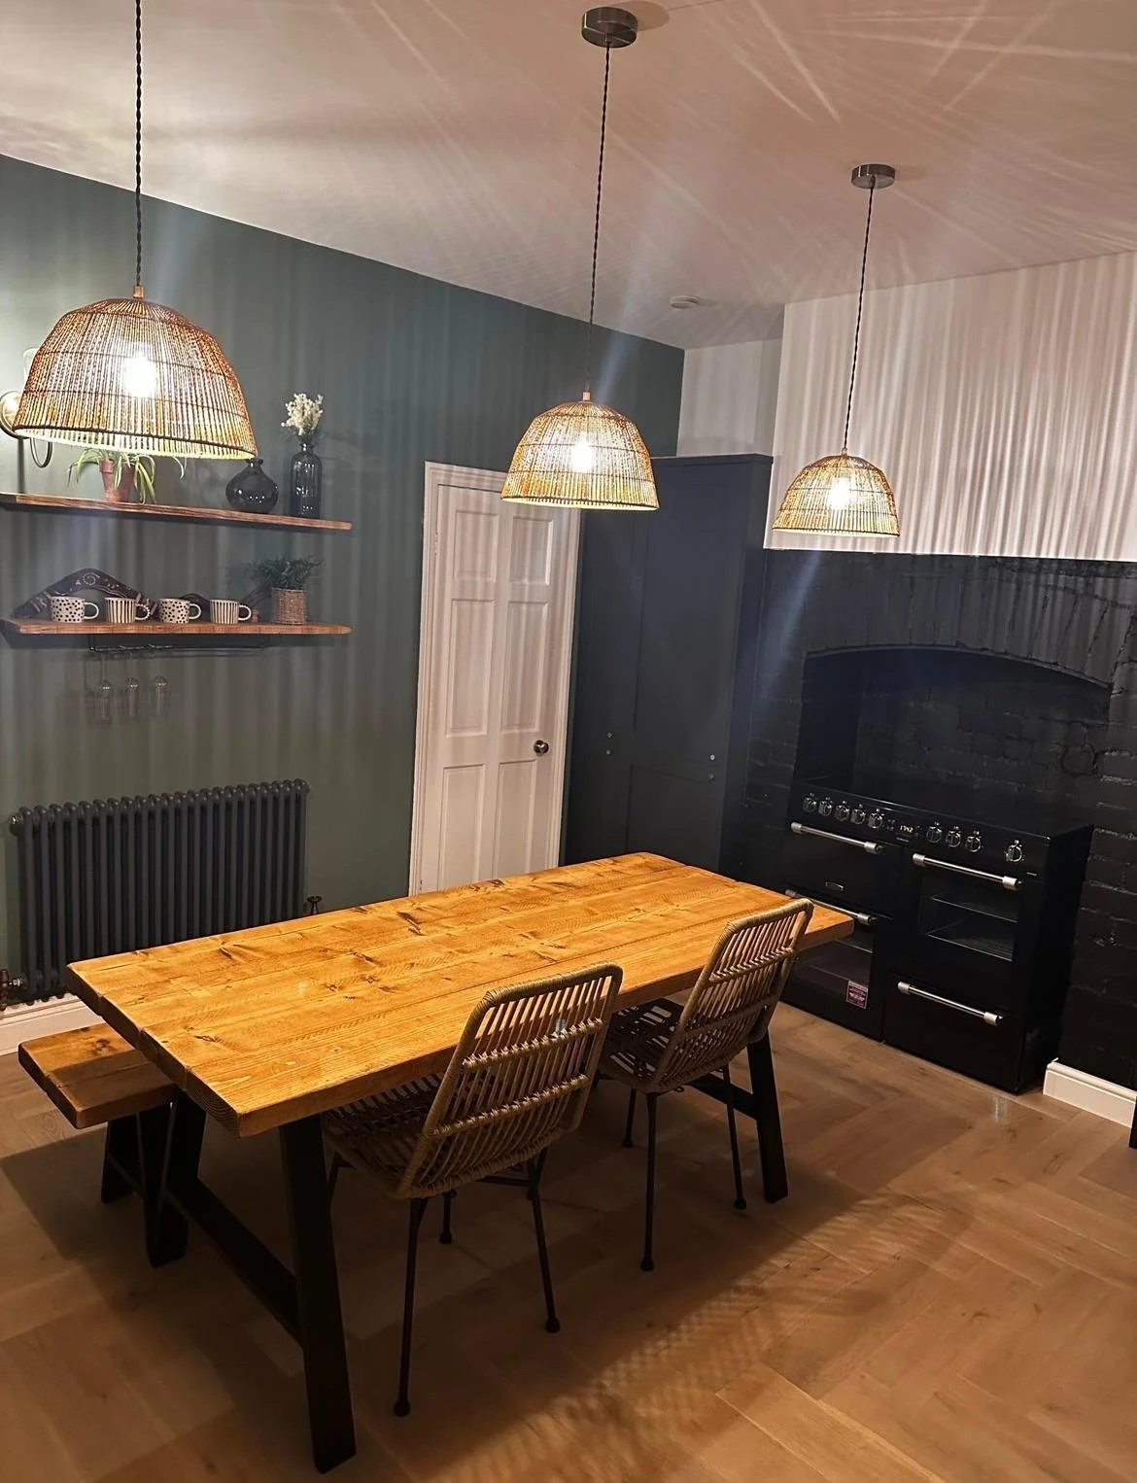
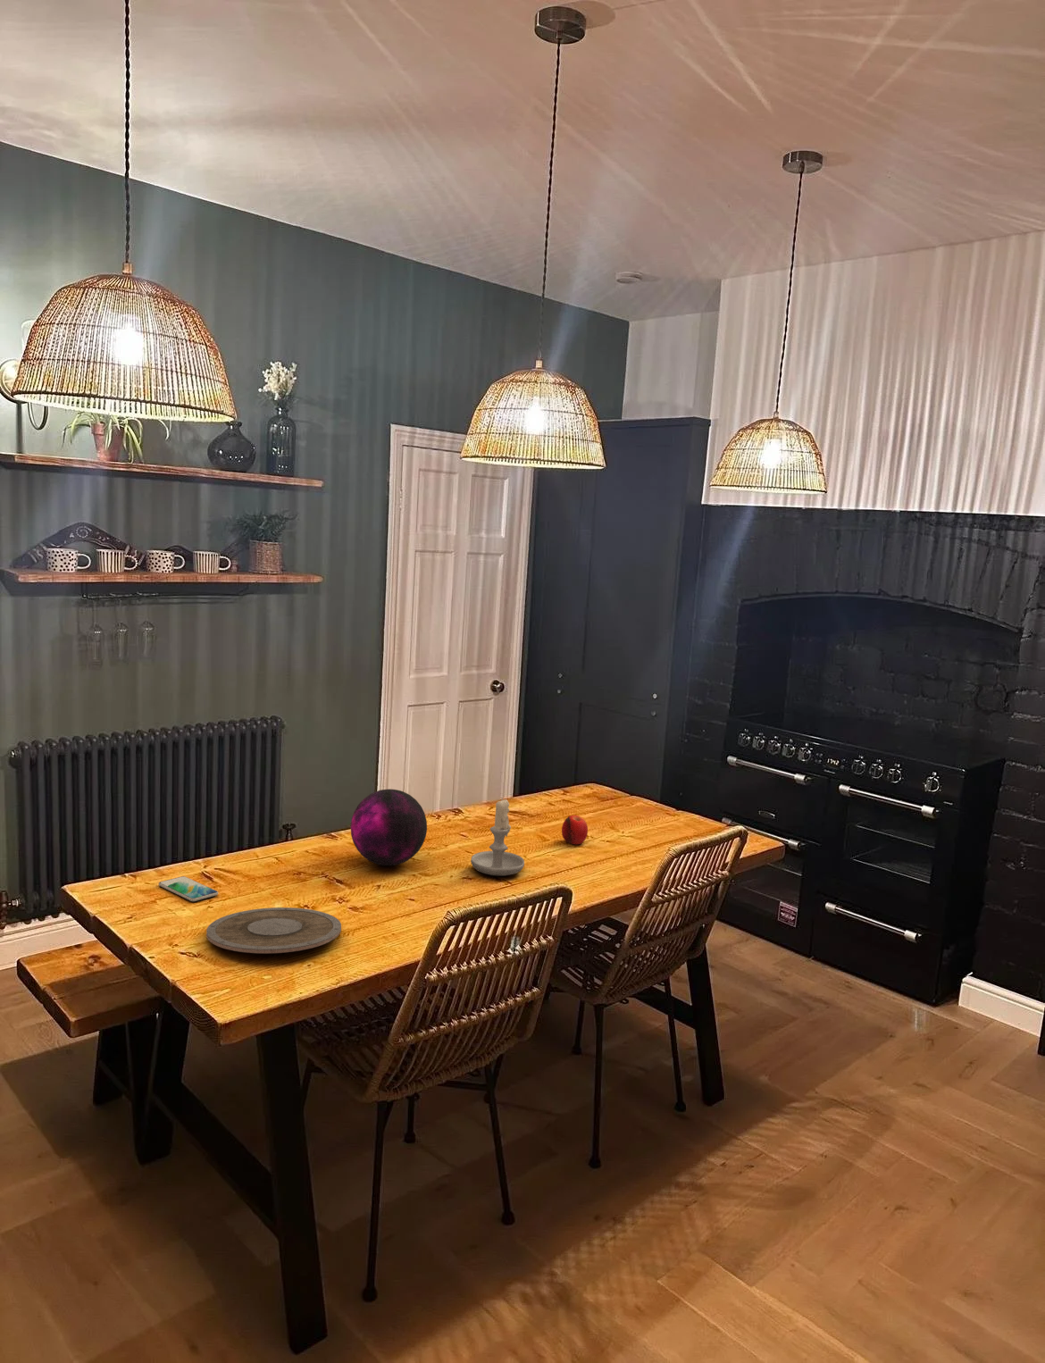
+ decorative orb (389, 827)
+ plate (274, 928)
+ fruit (574, 829)
+ candle (499, 834)
+ smartphone (188, 888)
